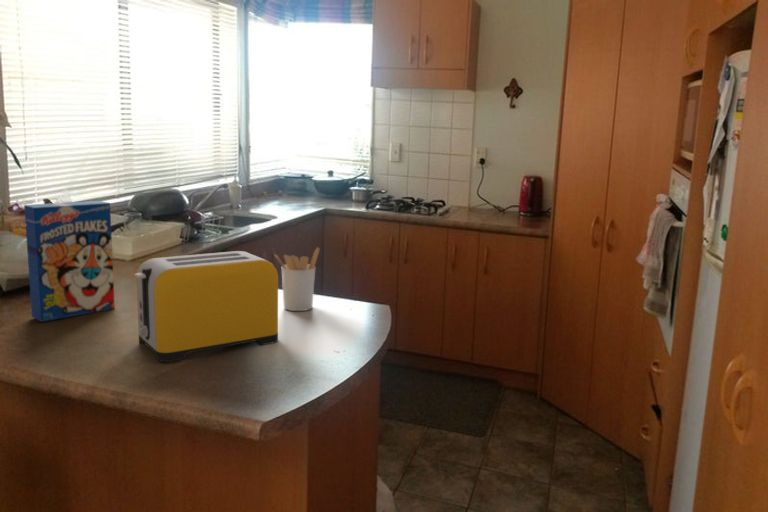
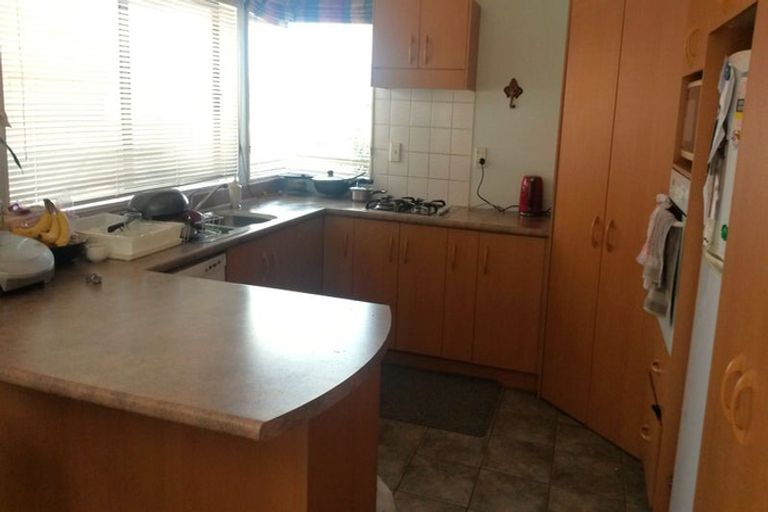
- cereal box (71, 259)
- utensil holder (297, 279)
- toaster (204, 301)
